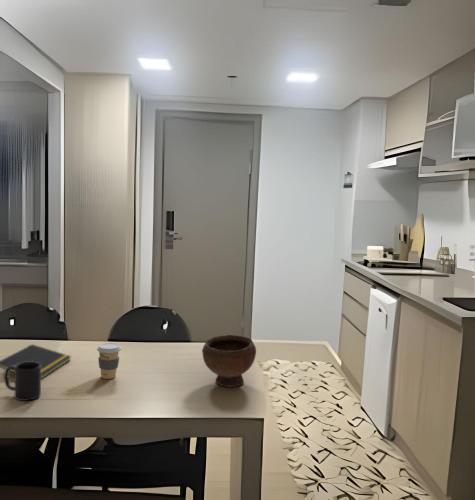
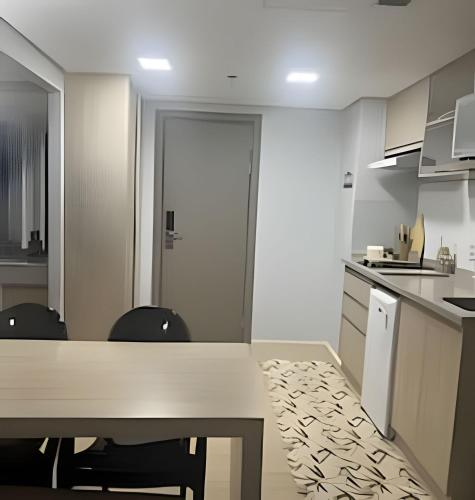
- mug (21, 380)
- bowl (228, 361)
- notepad (35, 361)
- coffee cup (108, 361)
